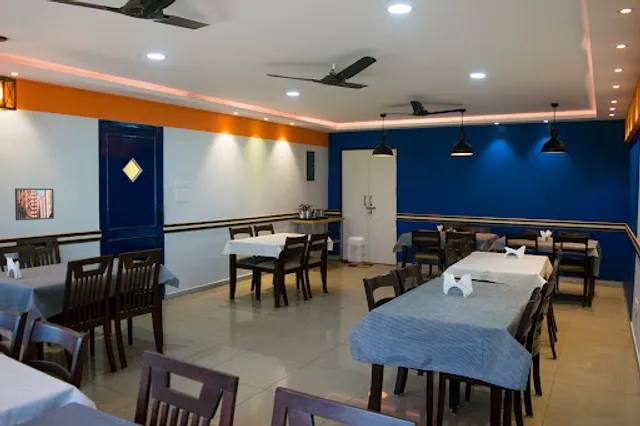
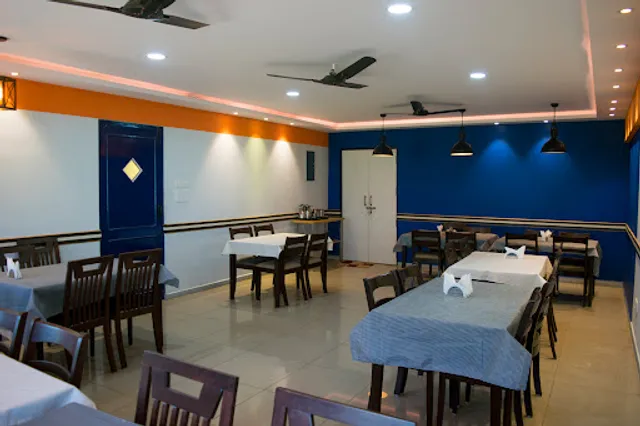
- waste bin (356, 248)
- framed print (35, 204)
